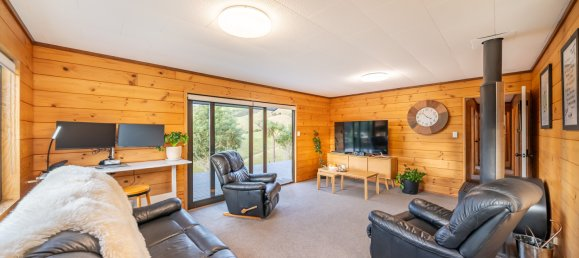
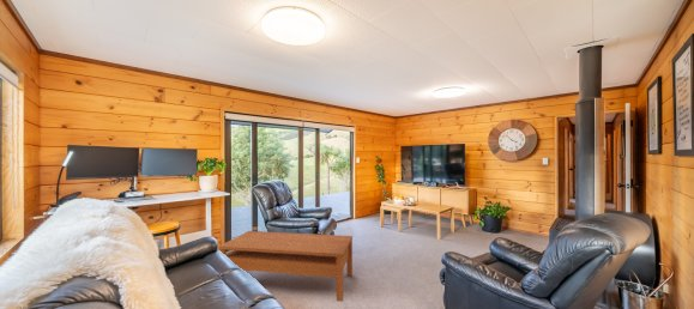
+ coffee table (289, 261)
